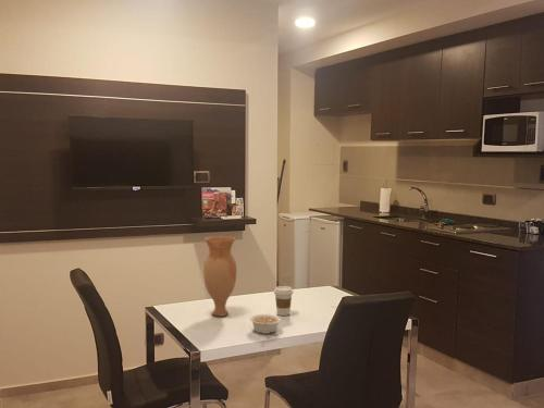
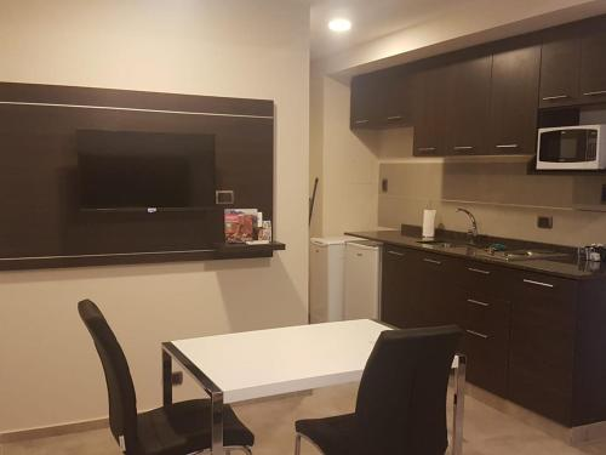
- legume (265, 323)
- coffee cup (283, 300)
- vase (220, 276)
